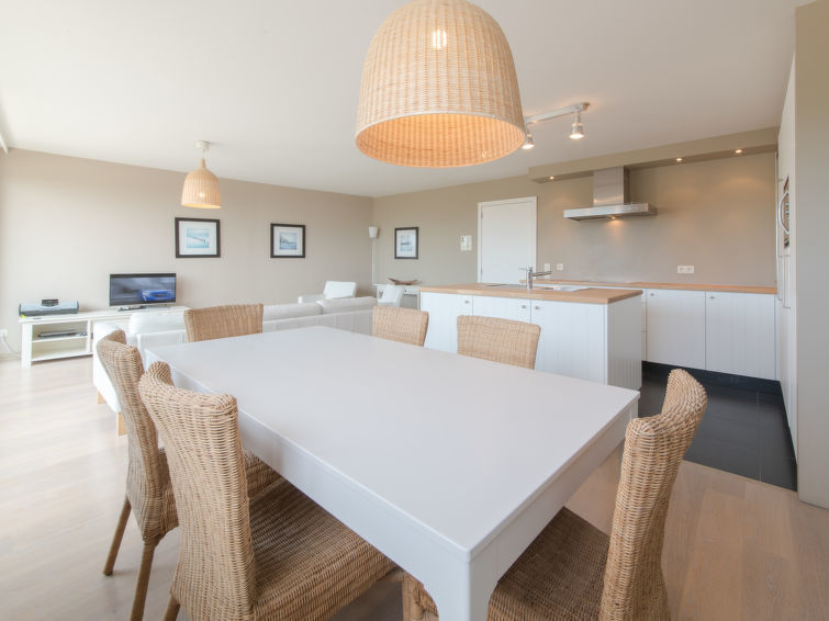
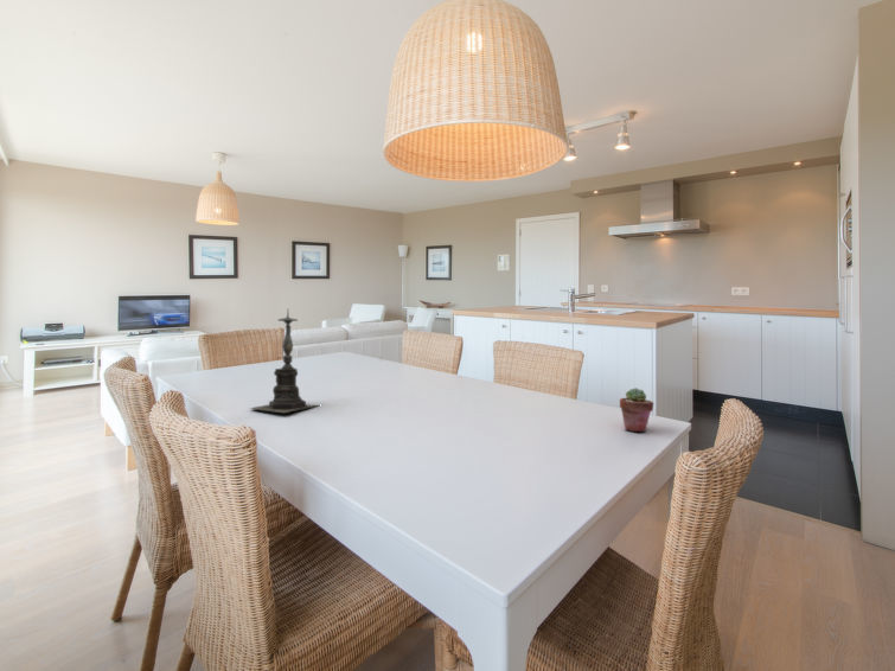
+ potted succulent (635, 408)
+ candle holder (287, 354)
